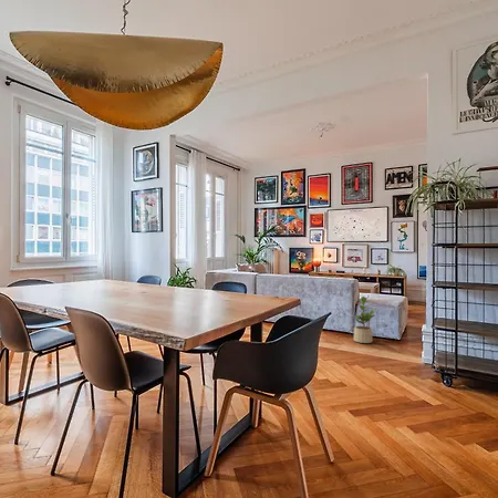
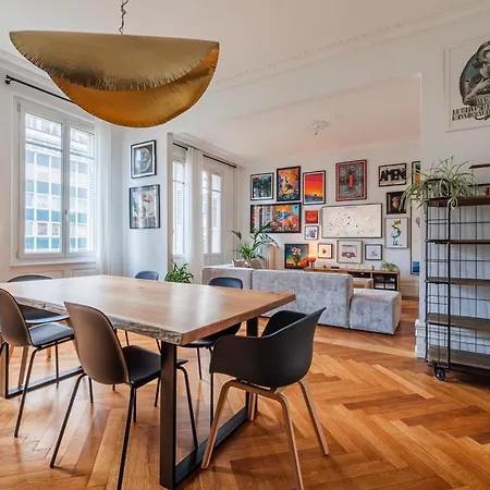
- potted plant (364, 318)
